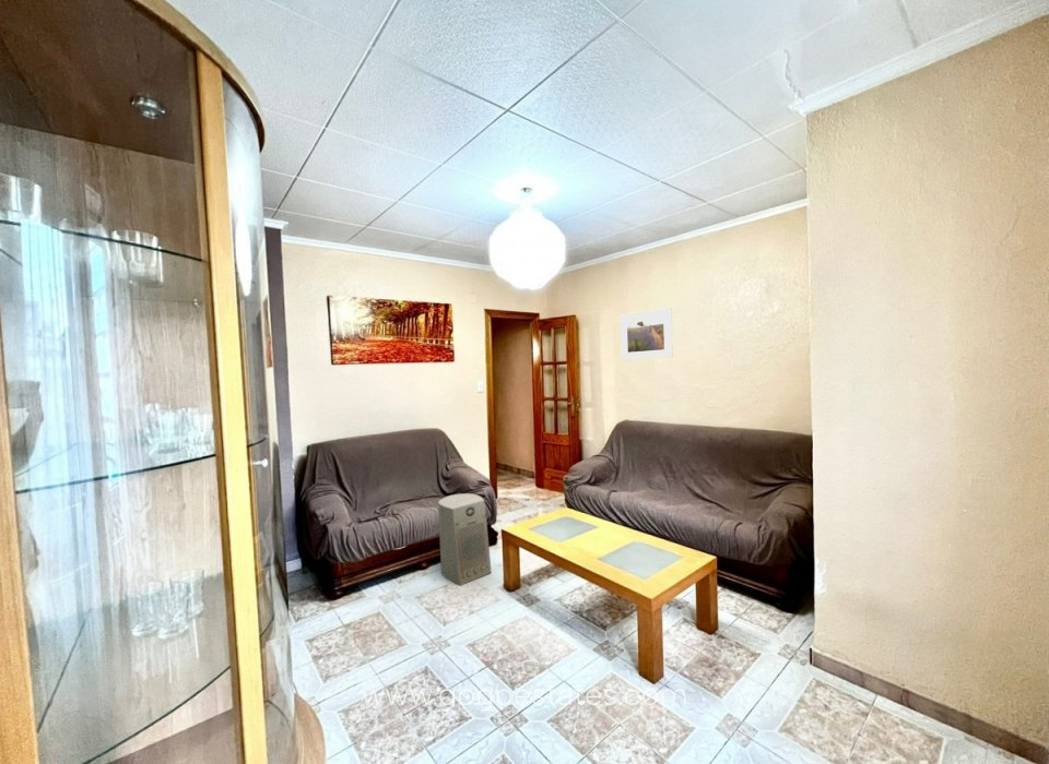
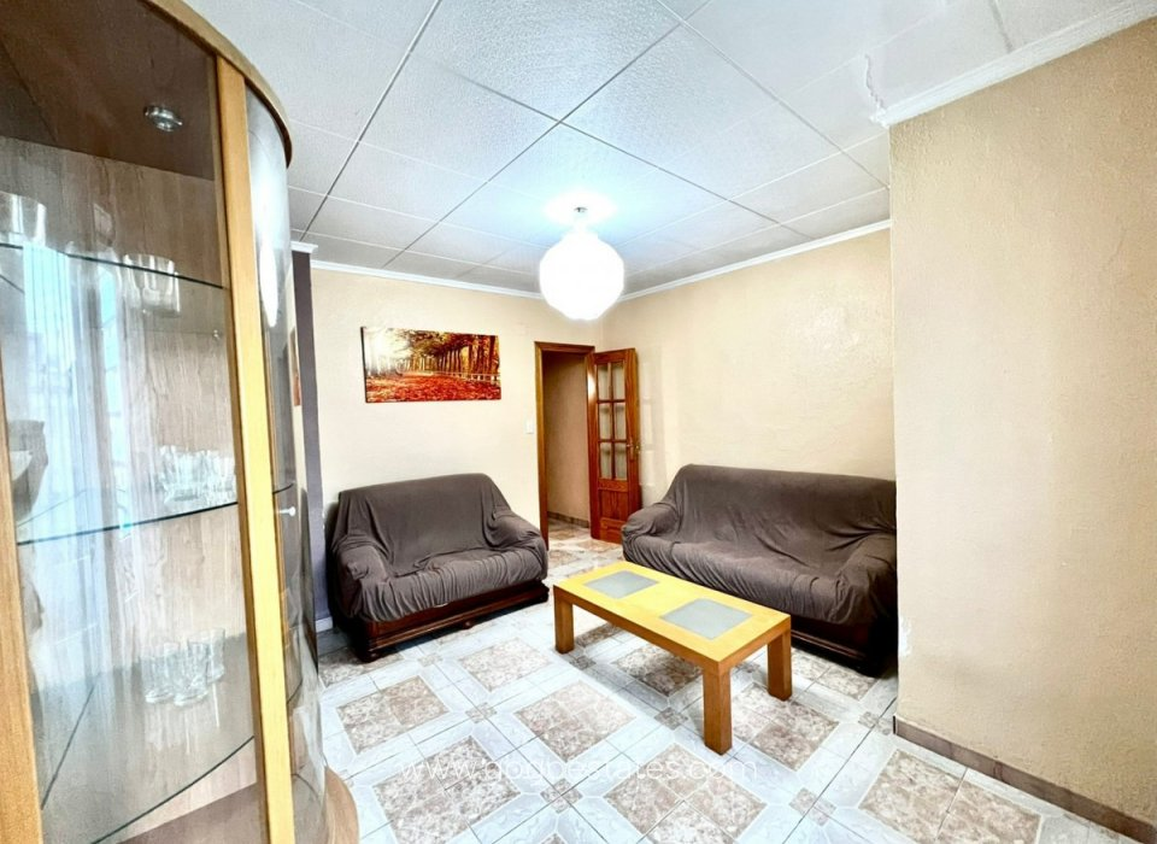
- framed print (645, 335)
- fan (461, 535)
